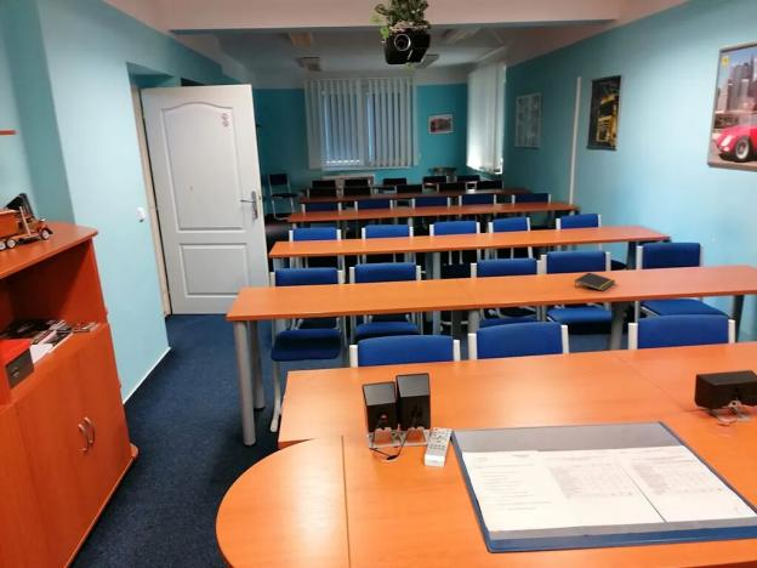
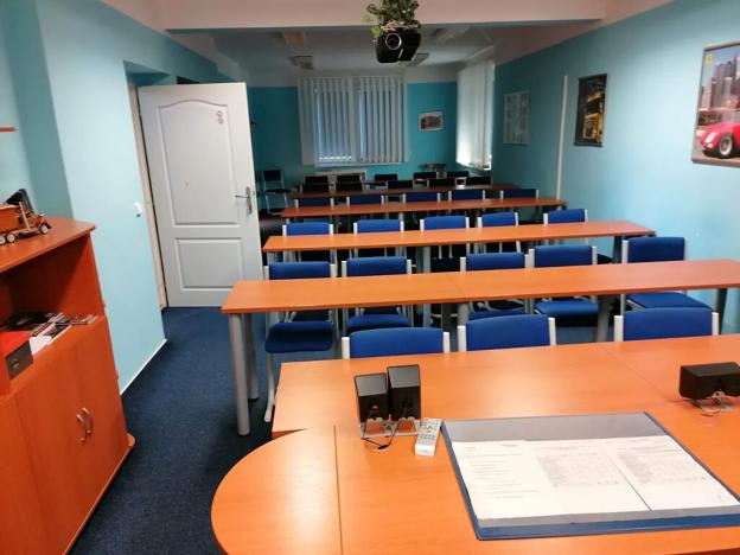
- notepad (594, 280)
